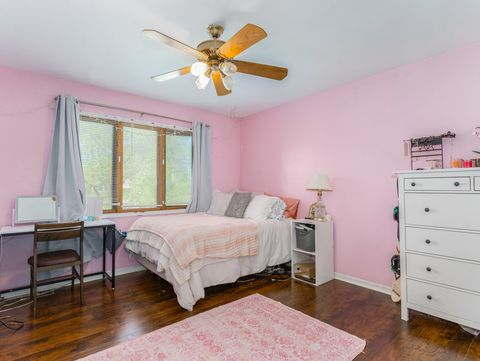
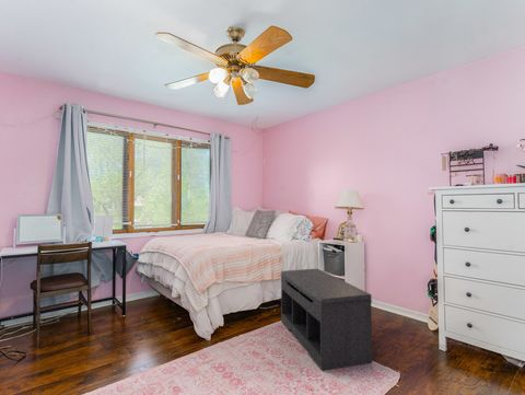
+ bench (319, 310)
